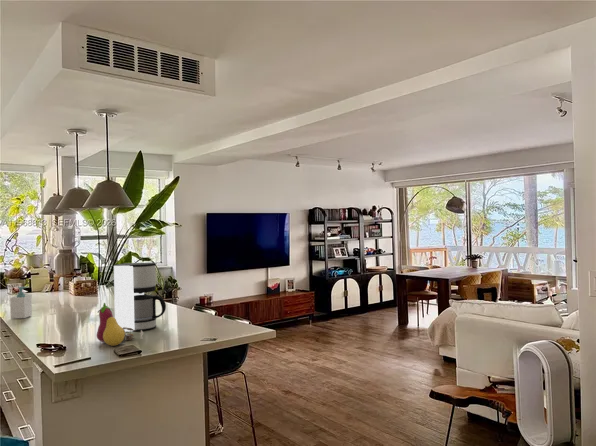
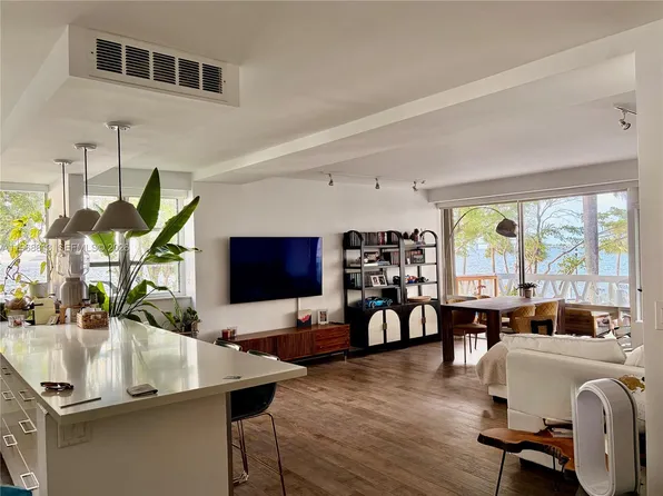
- fruit (116, 322)
- coffee maker (141, 295)
- soap bottle (21, 301)
